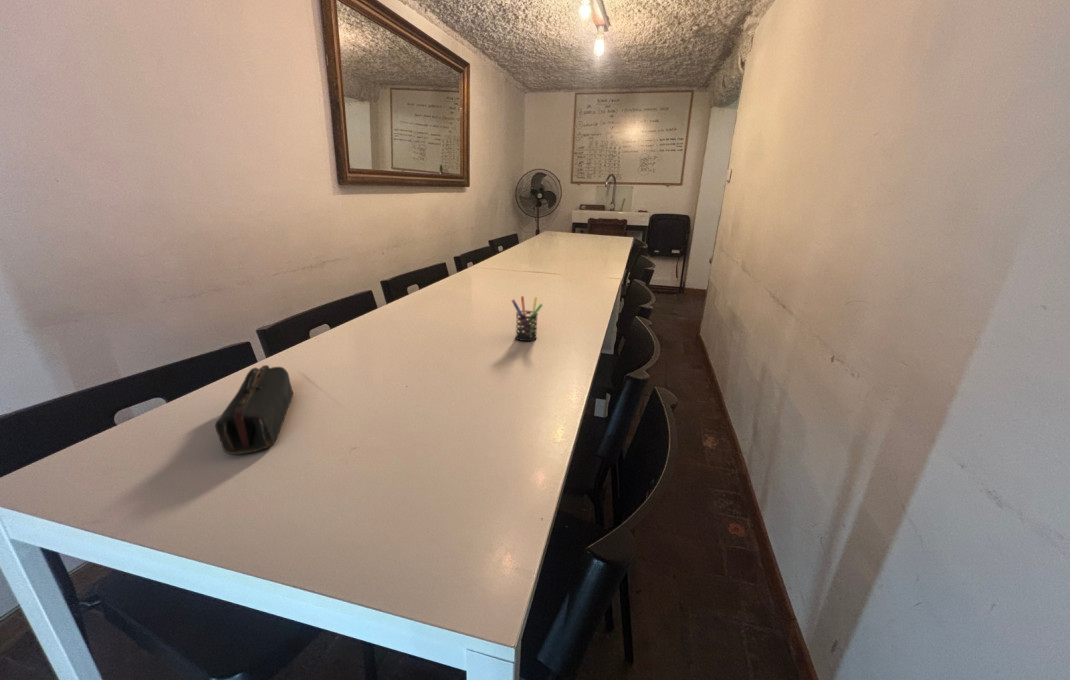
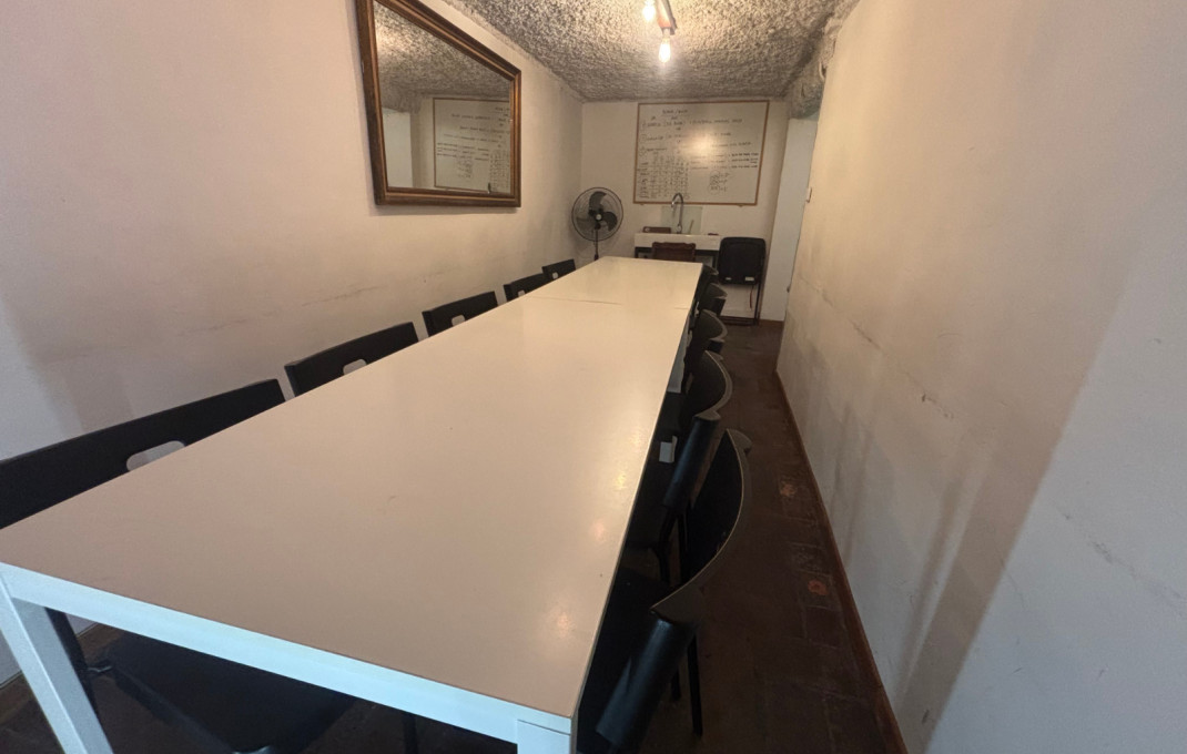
- pen holder (528, 317)
- pencil case (256, 395)
